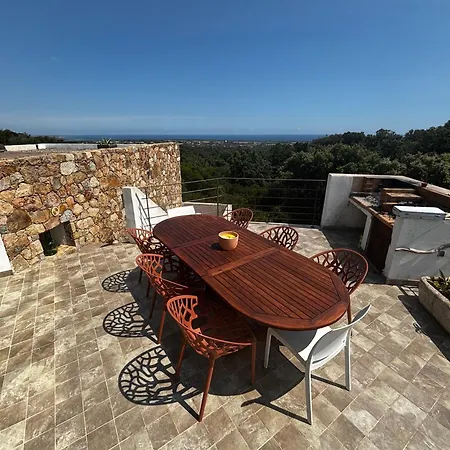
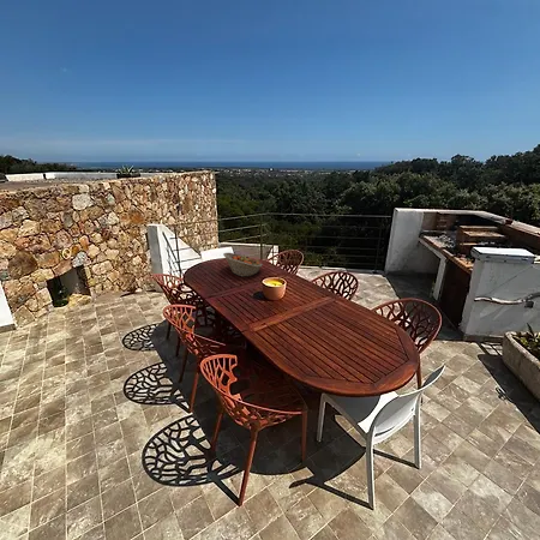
+ fruit basket (242, 262)
